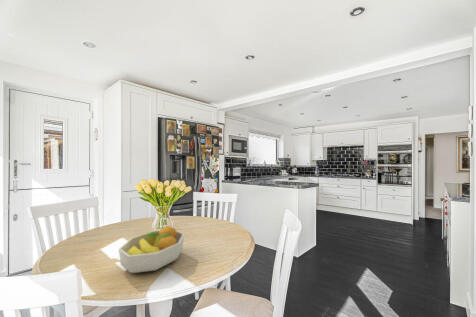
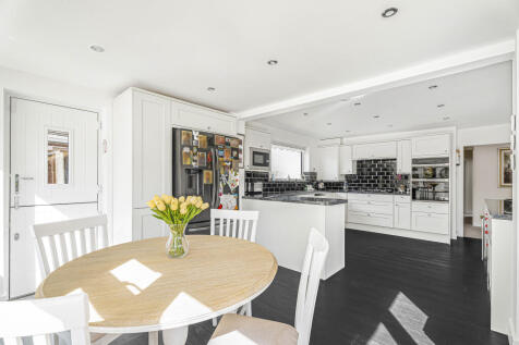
- fruit bowl (154, 246)
